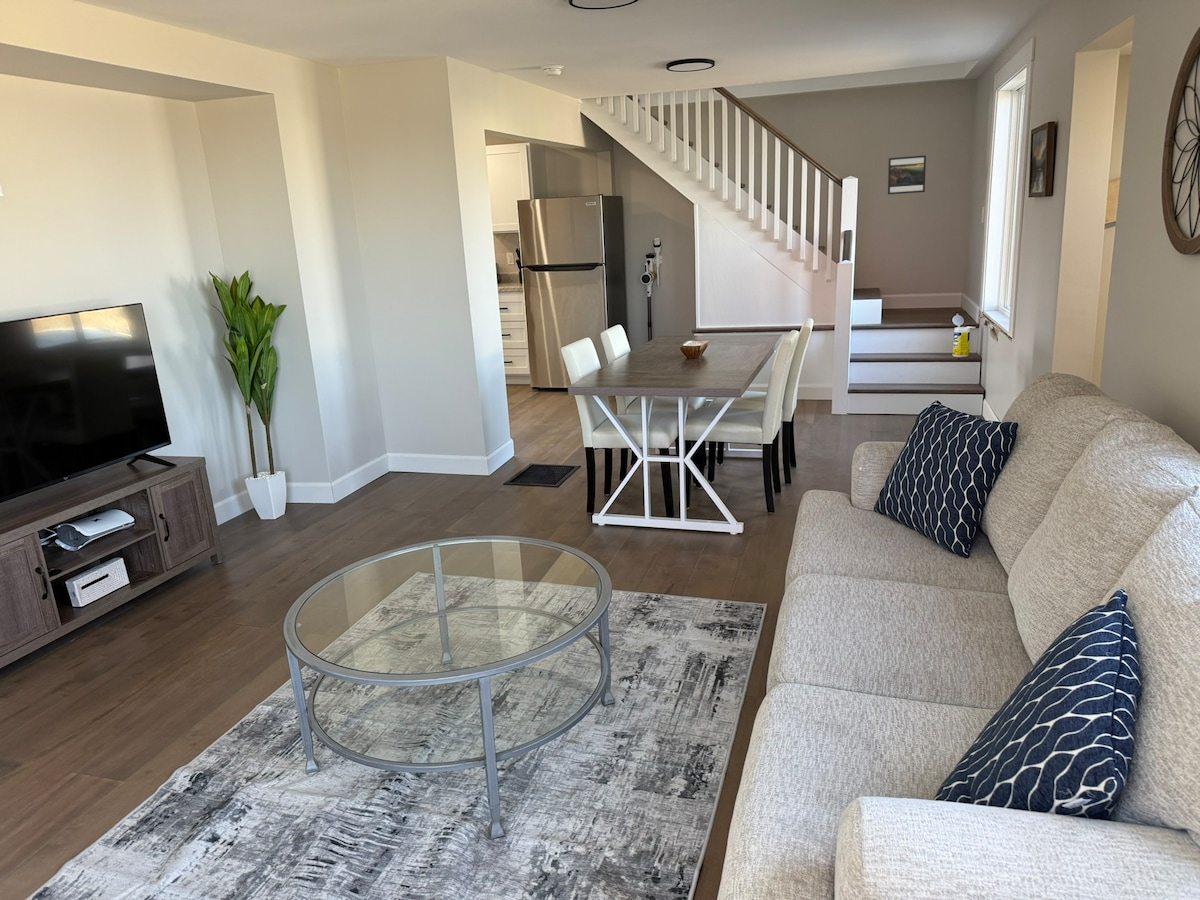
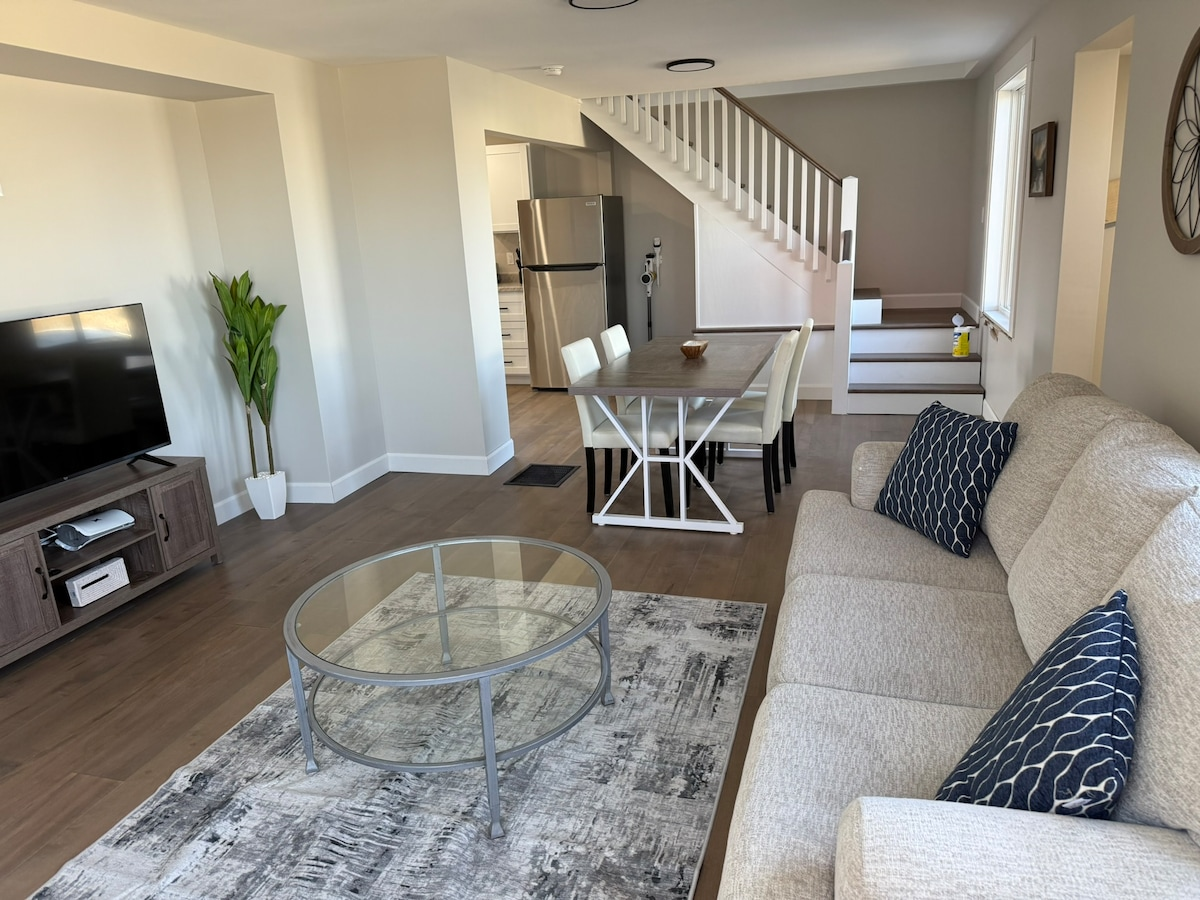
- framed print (906, 175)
